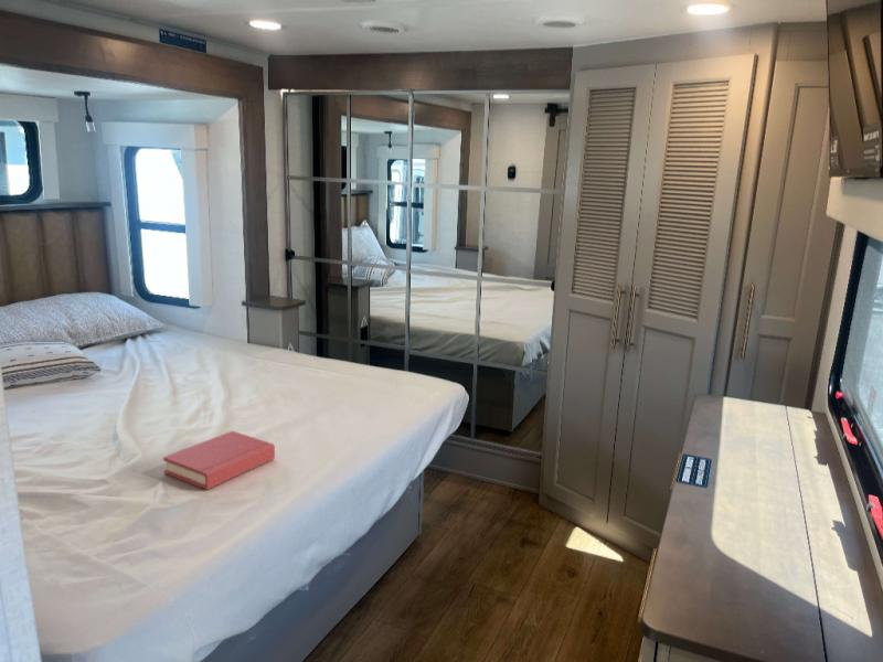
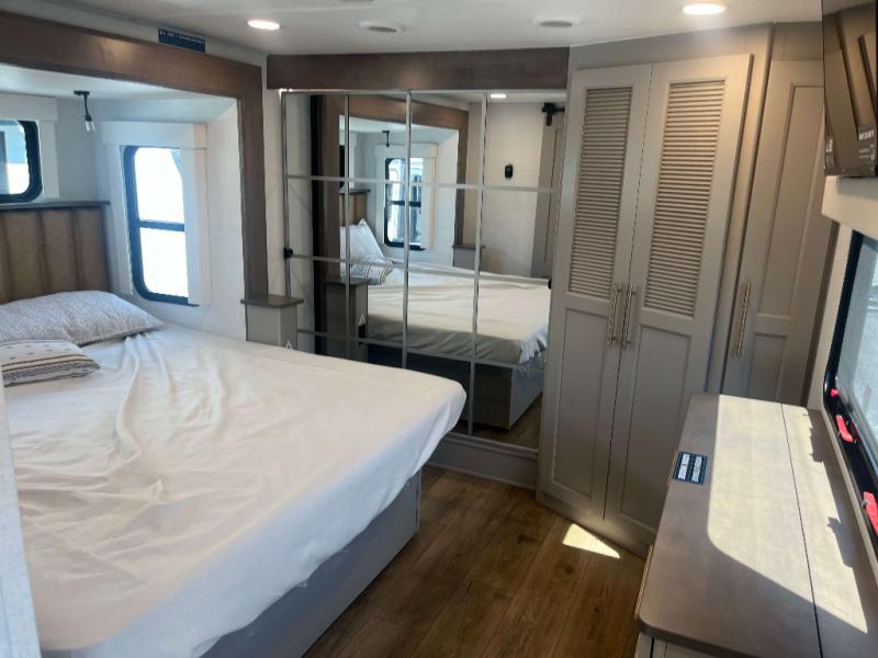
- hardback book (221, 458)
